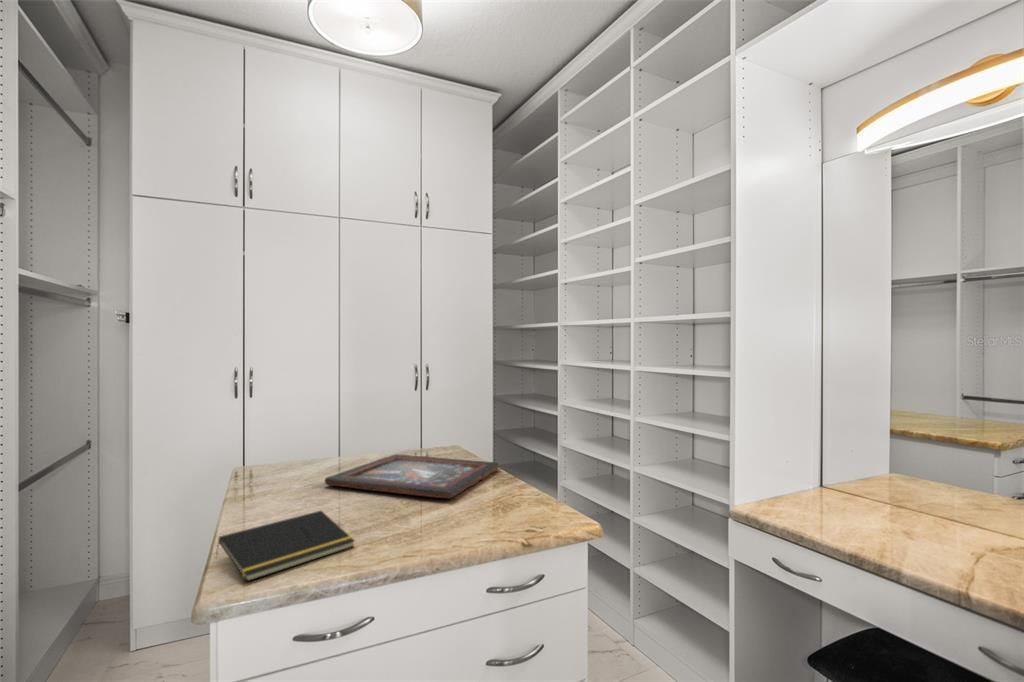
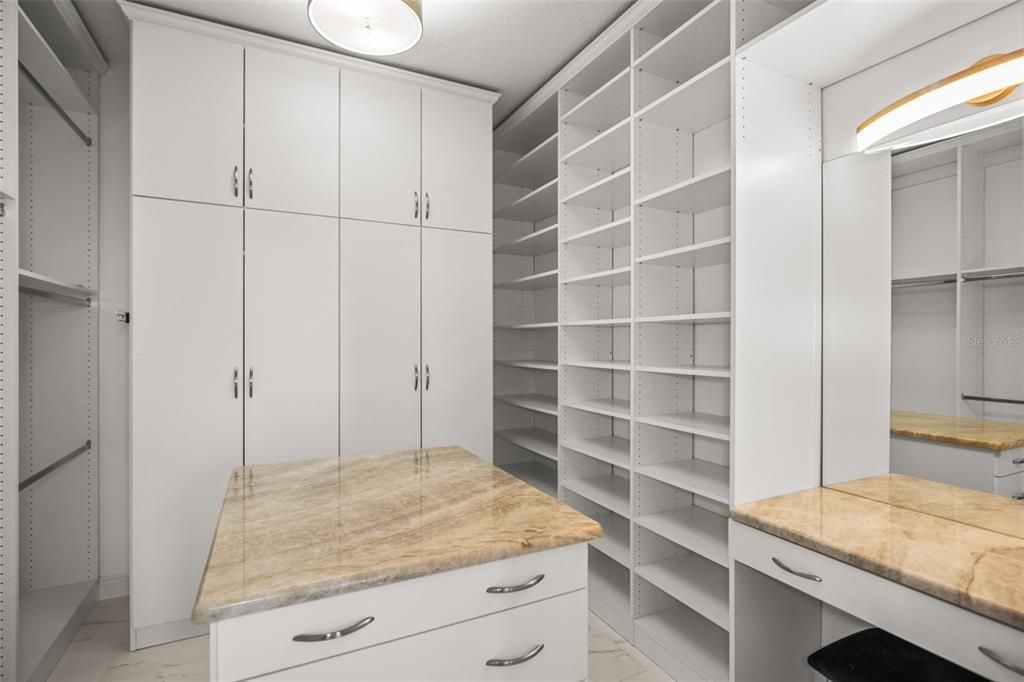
- decorative tray (417, 473)
- notepad (288, 541)
